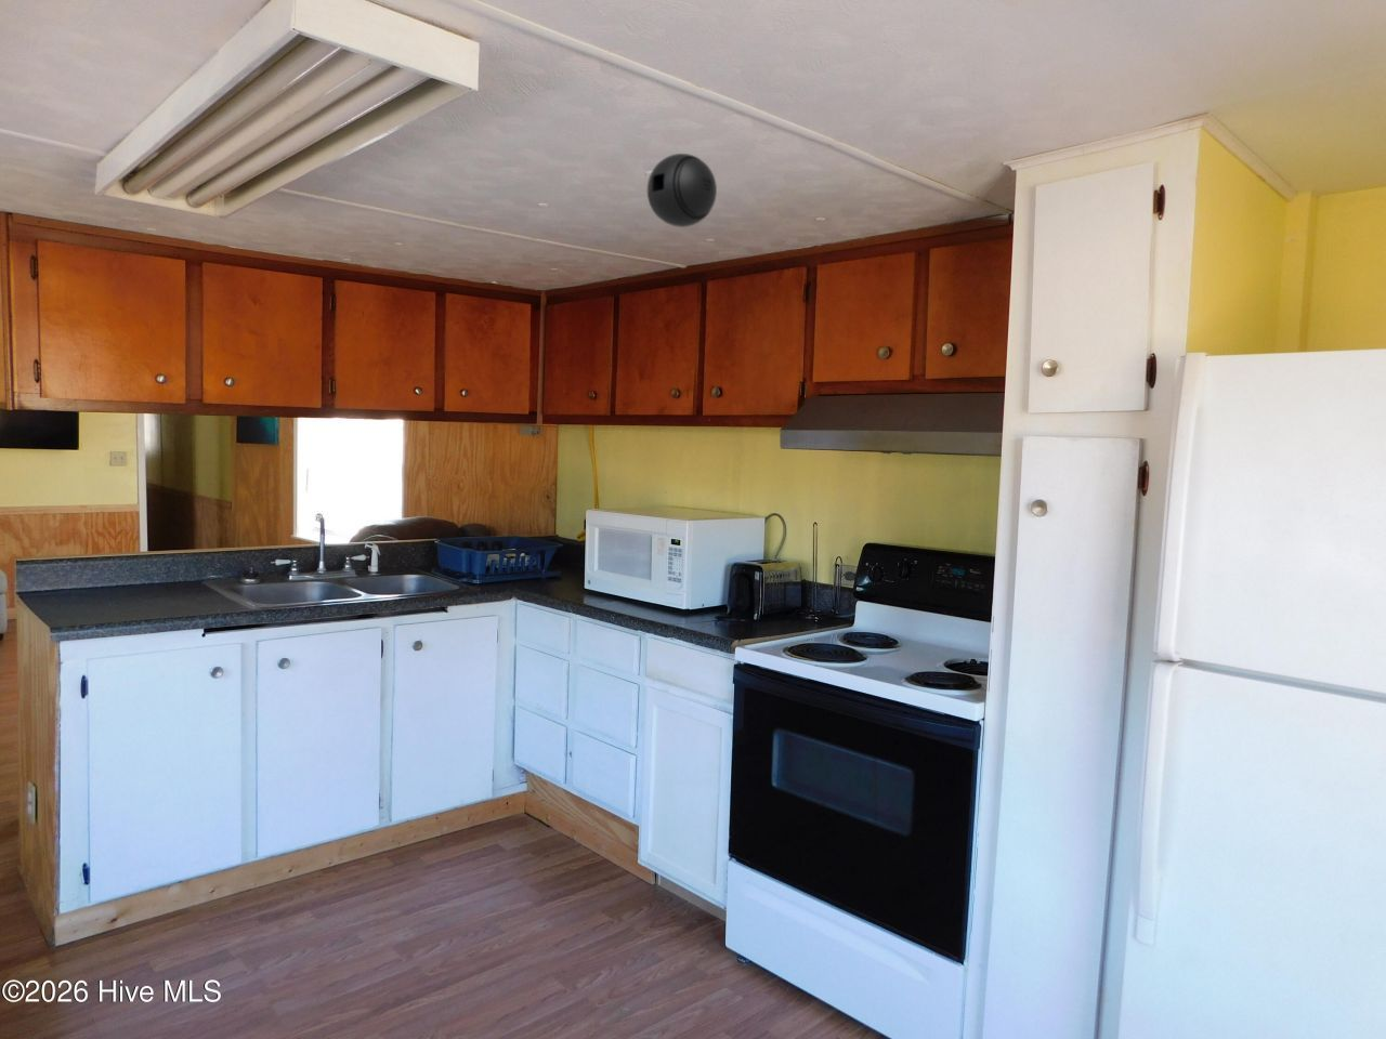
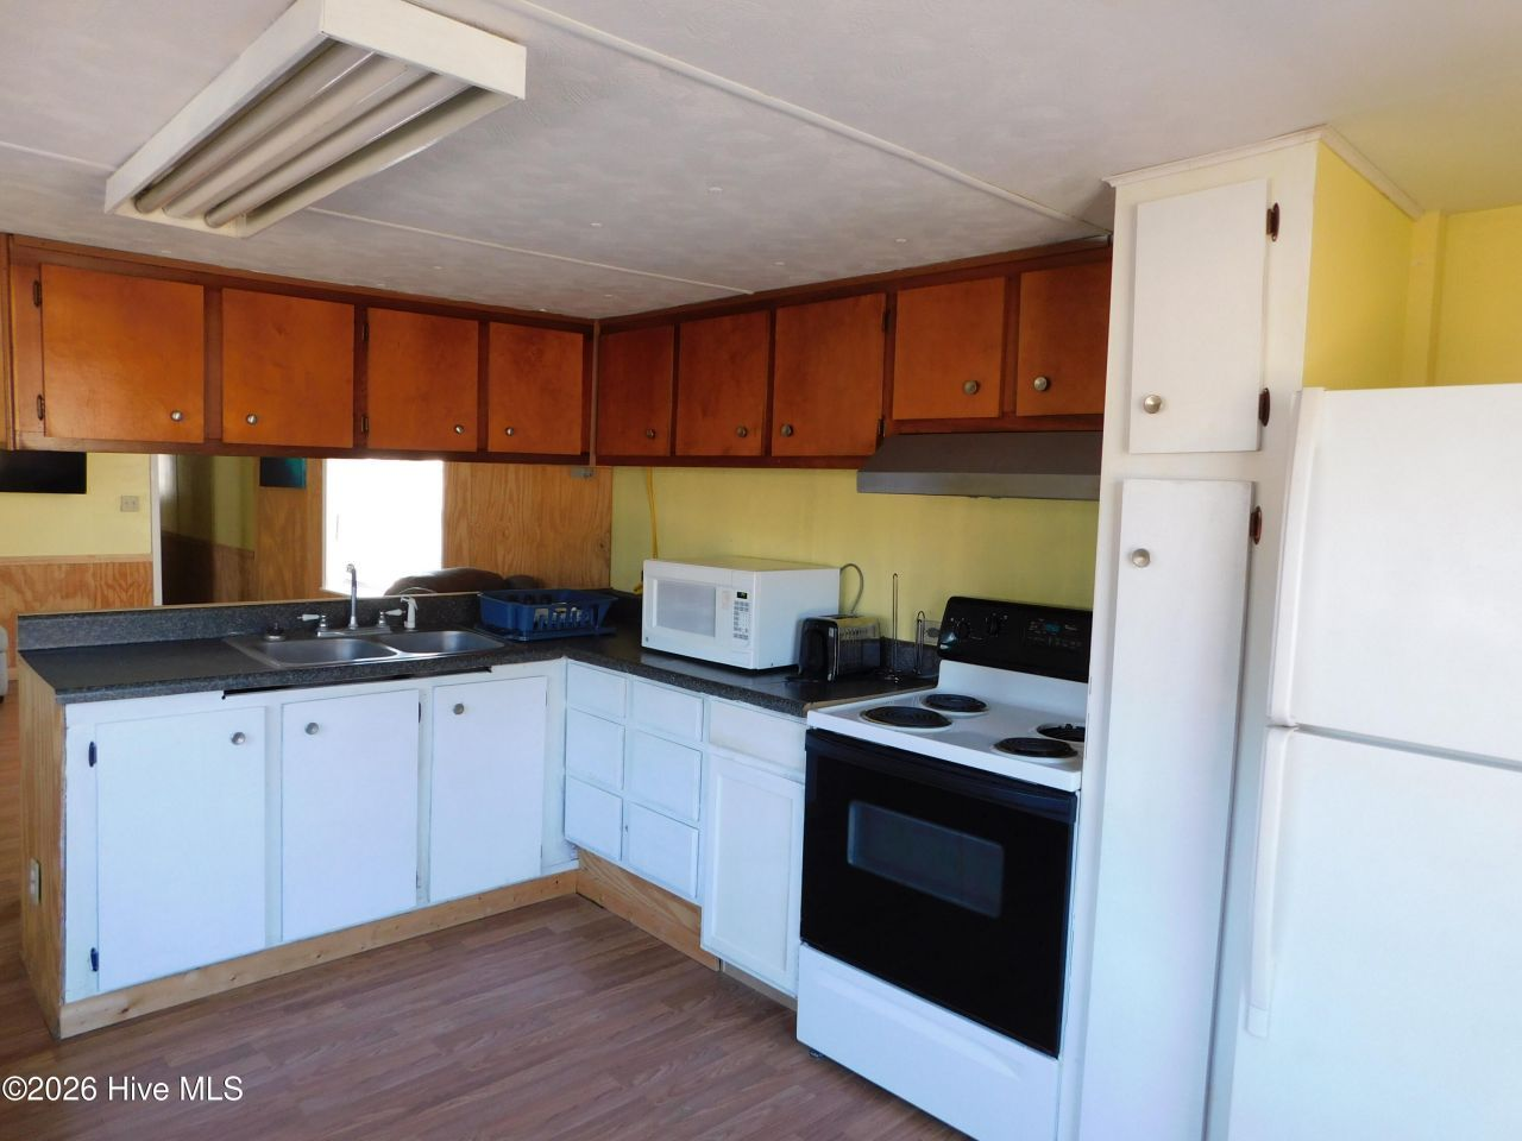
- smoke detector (681, 191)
